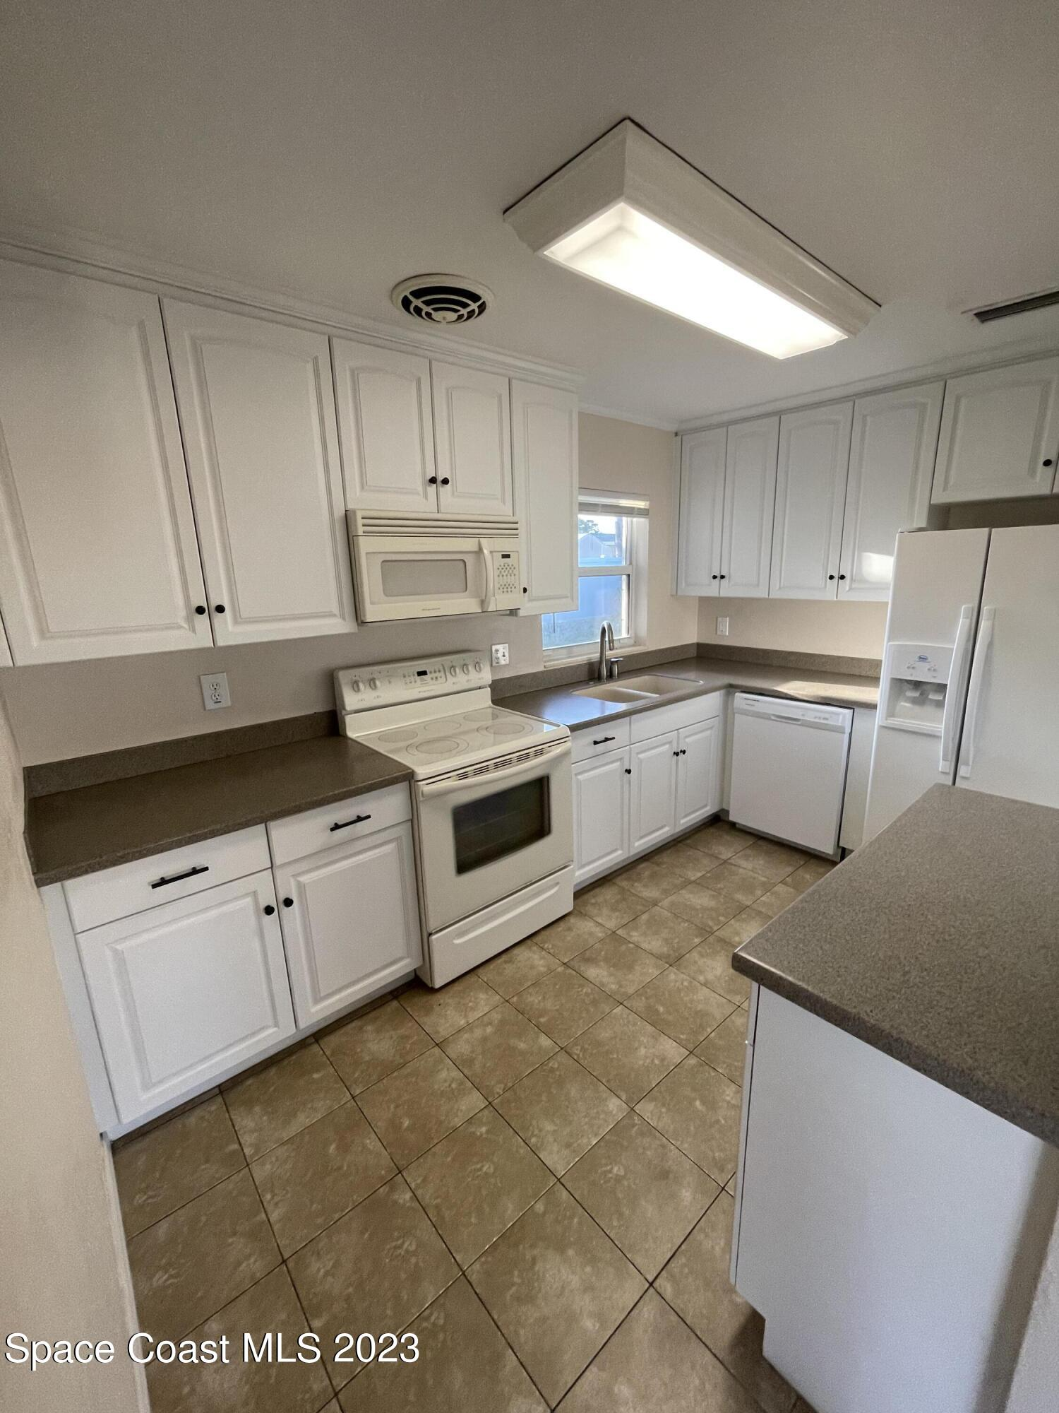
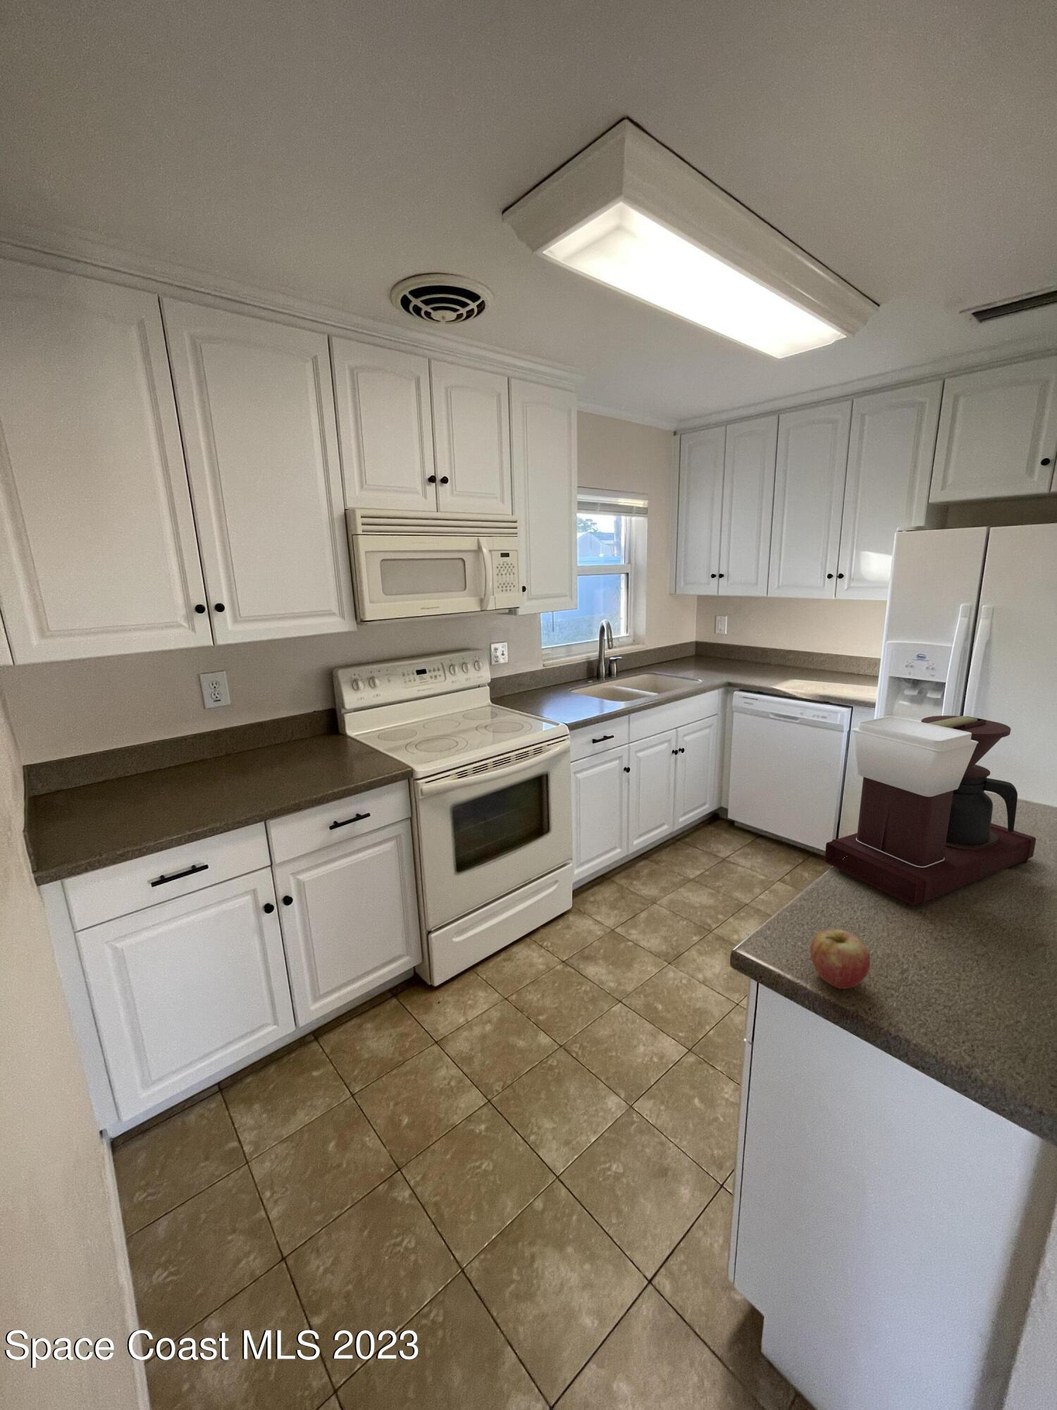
+ fruit (838, 957)
+ coffee maker (937, 794)
